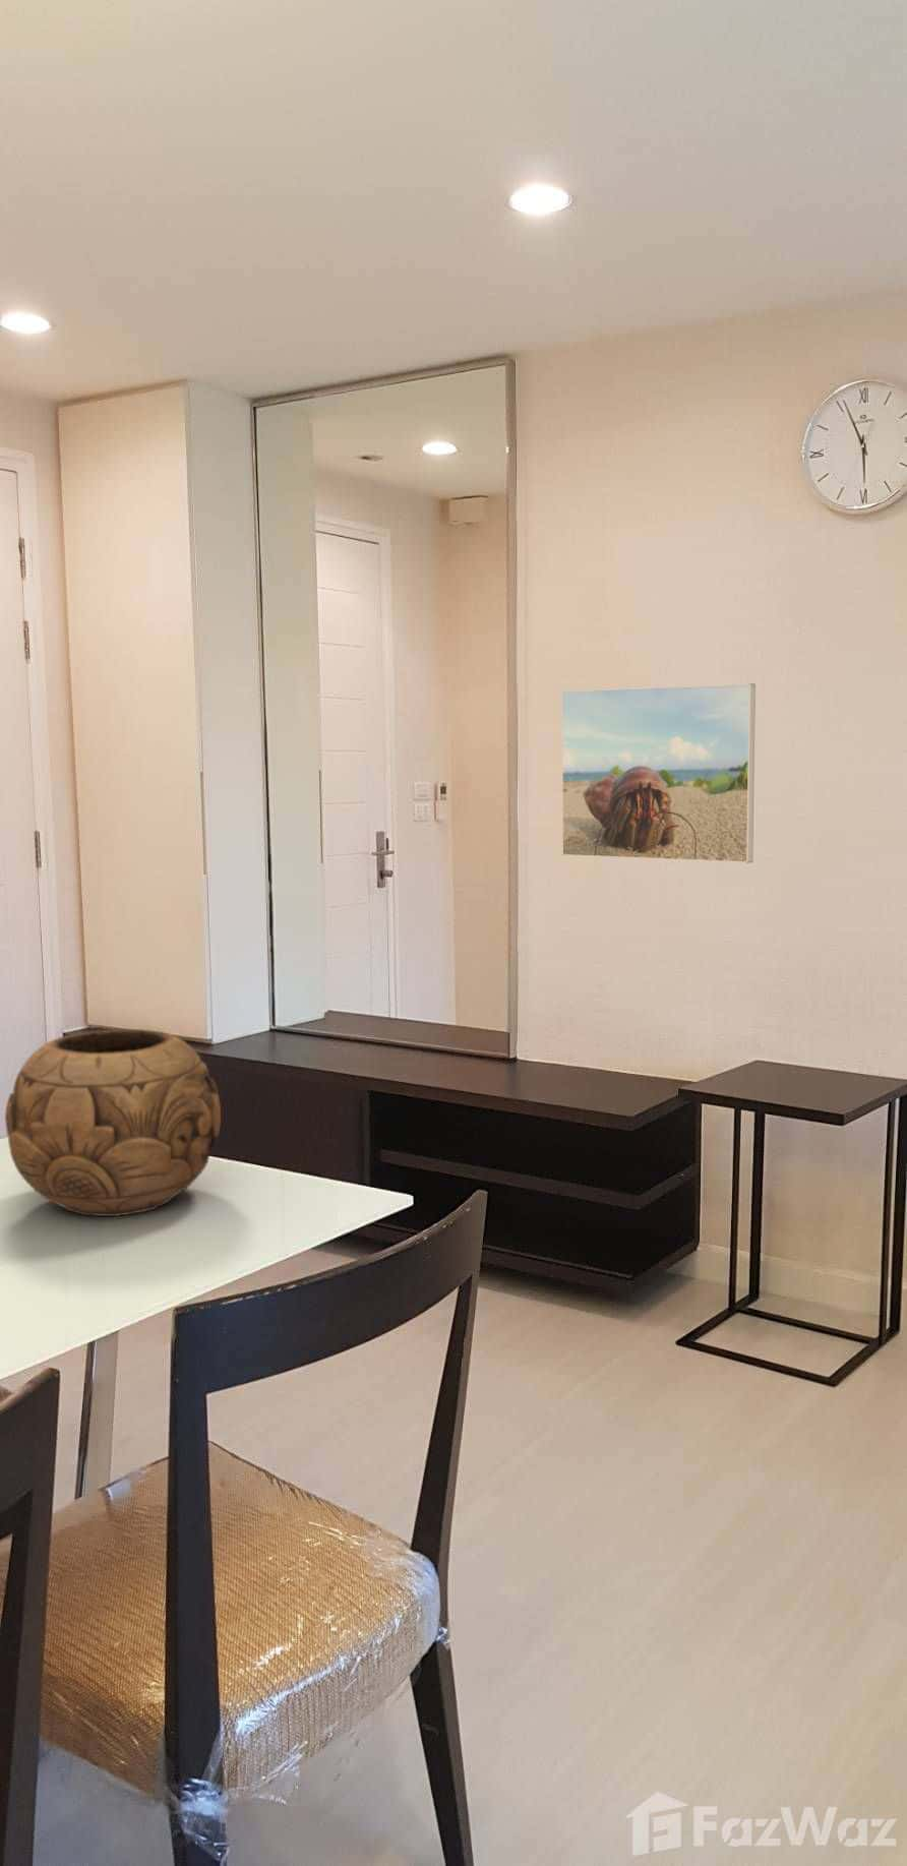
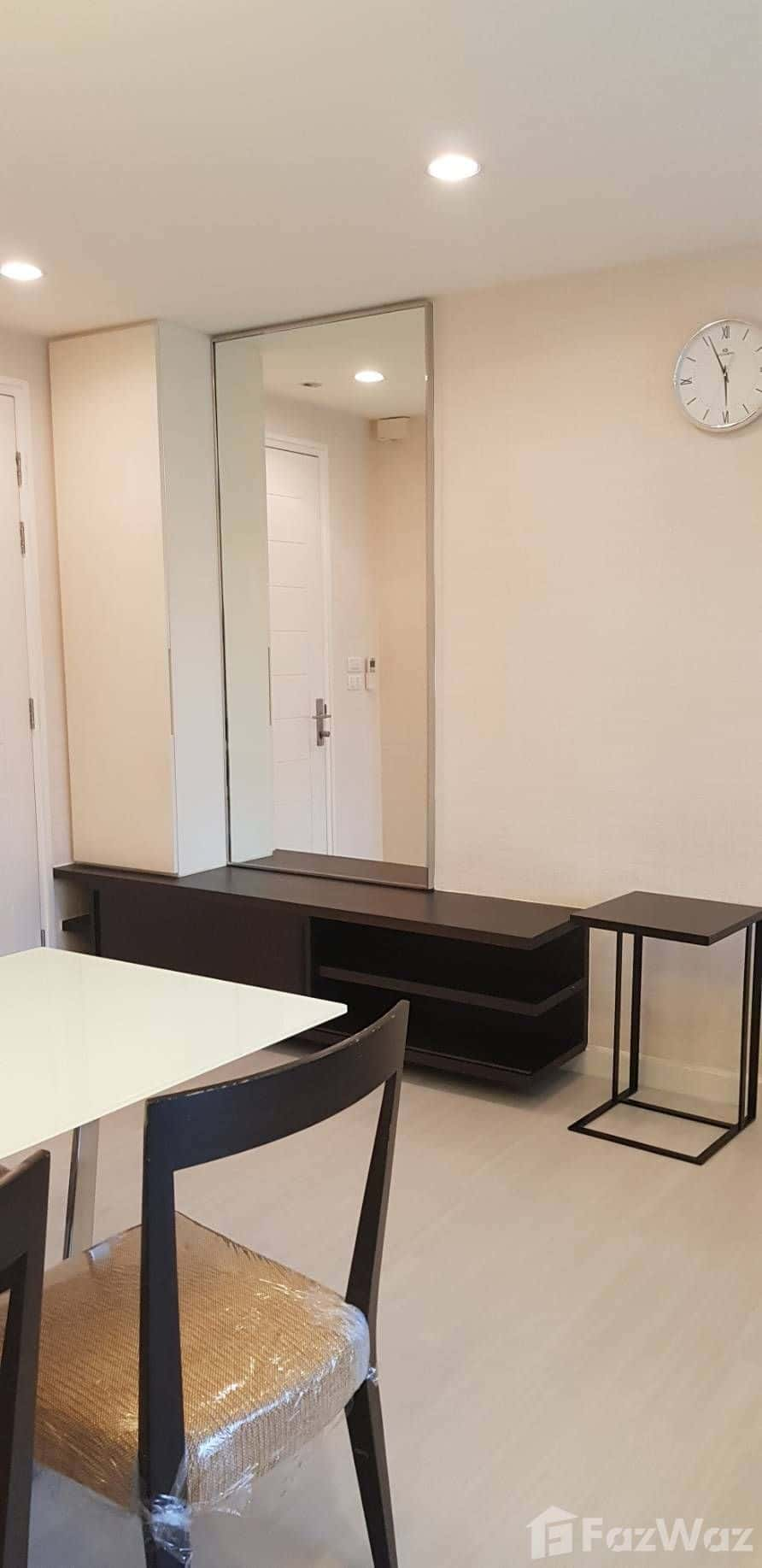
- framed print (653, 772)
- decorative bowl (114, 1120)
